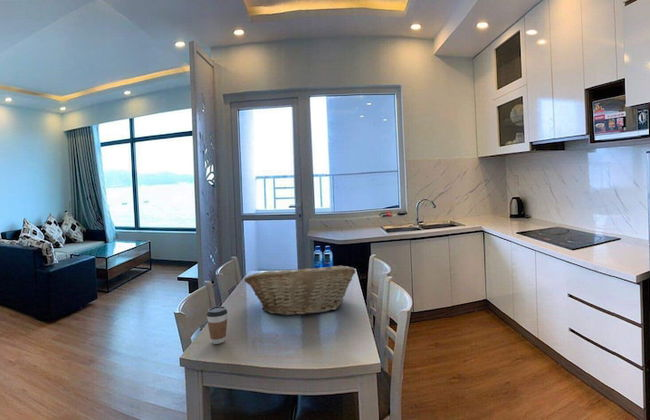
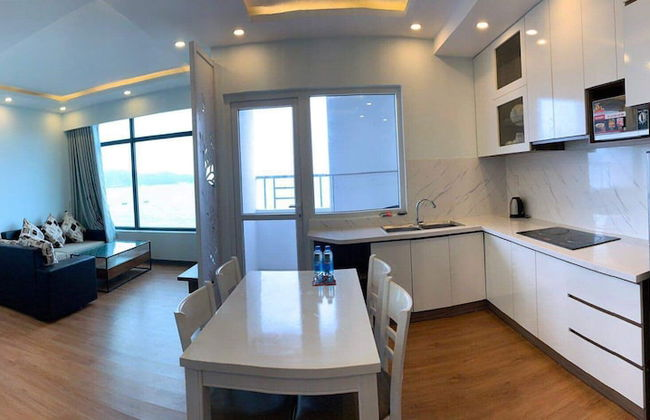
- fruit basket (301, 284)
- coffee cup (217, 325)
